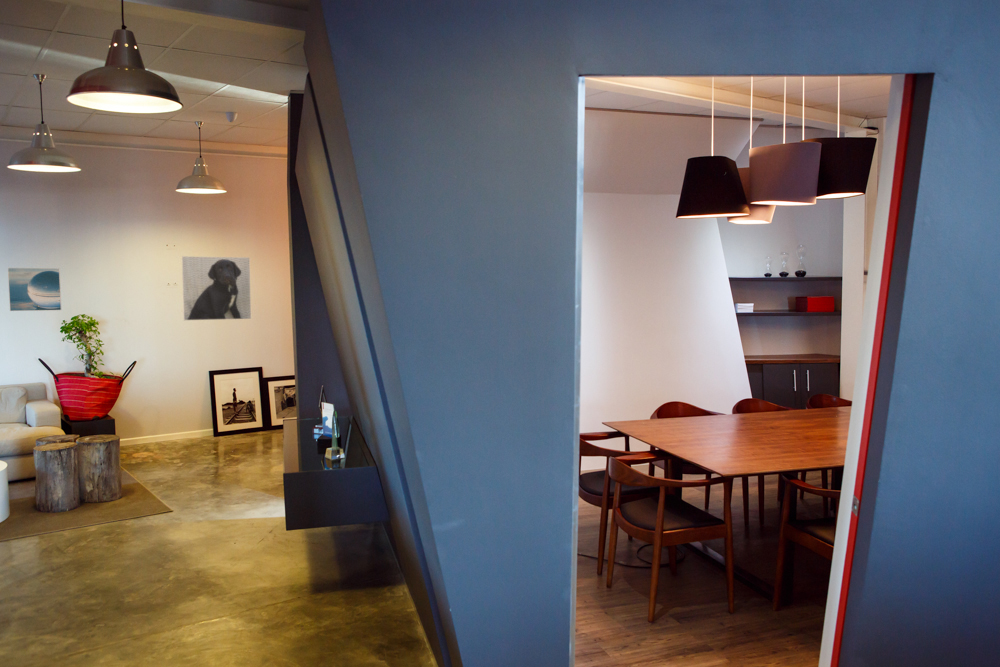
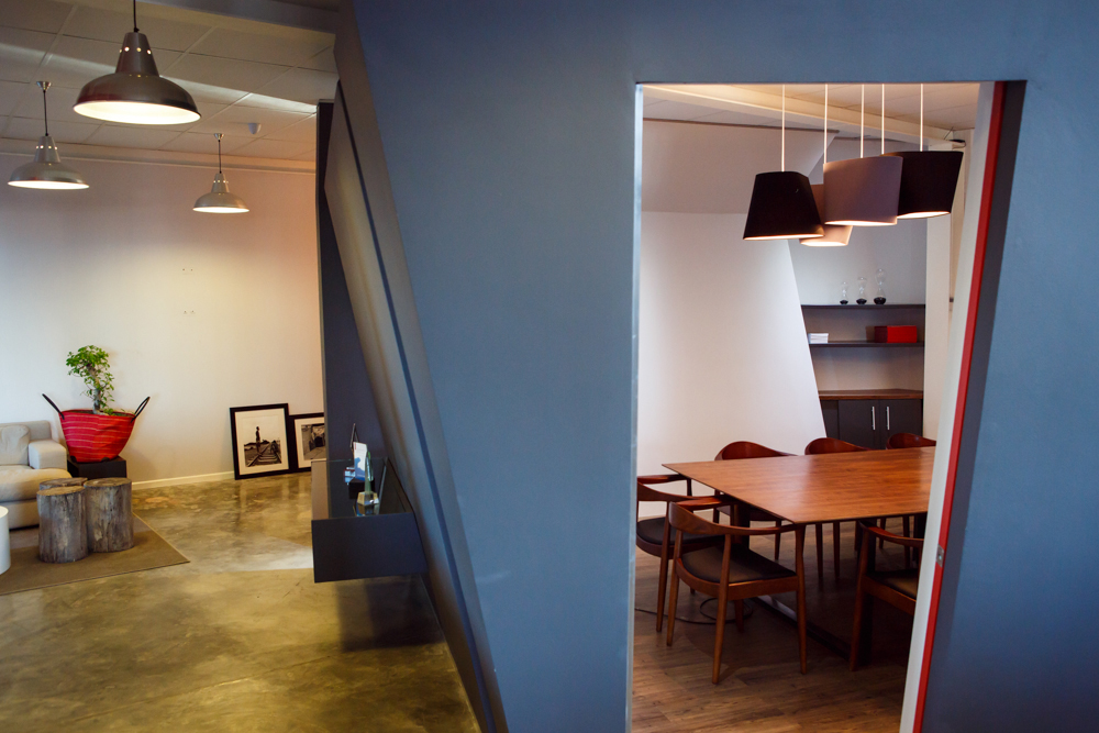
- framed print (217, 288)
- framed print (35, 289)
